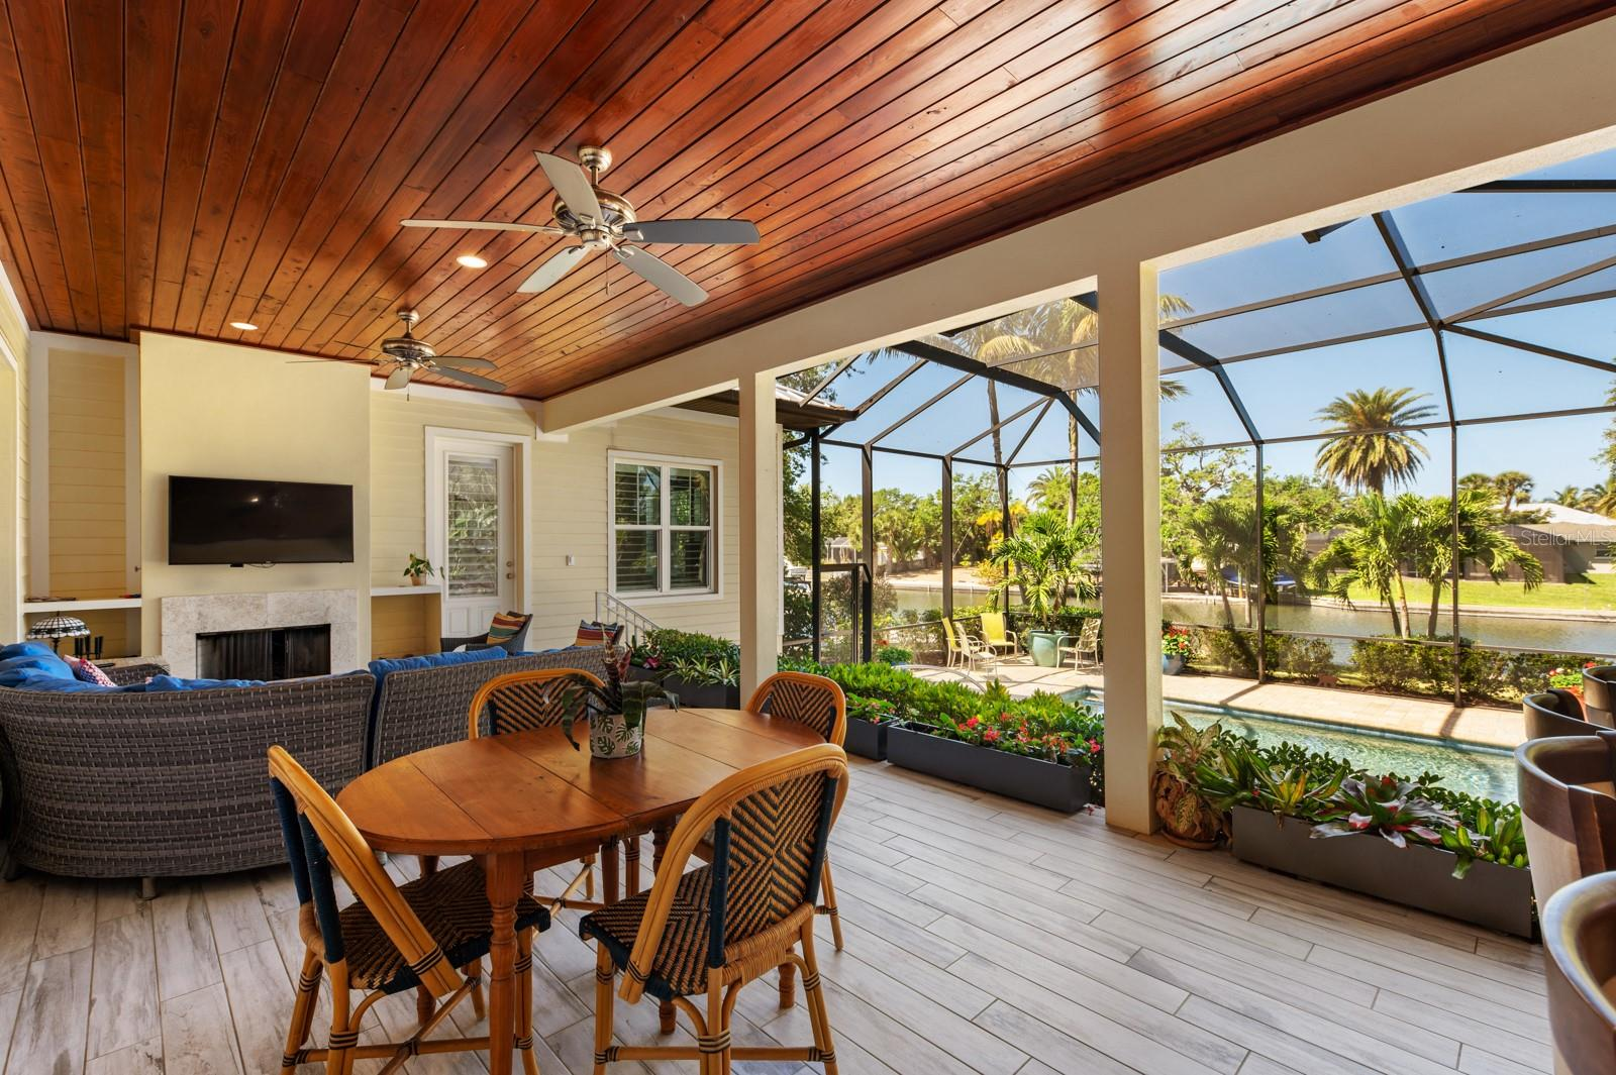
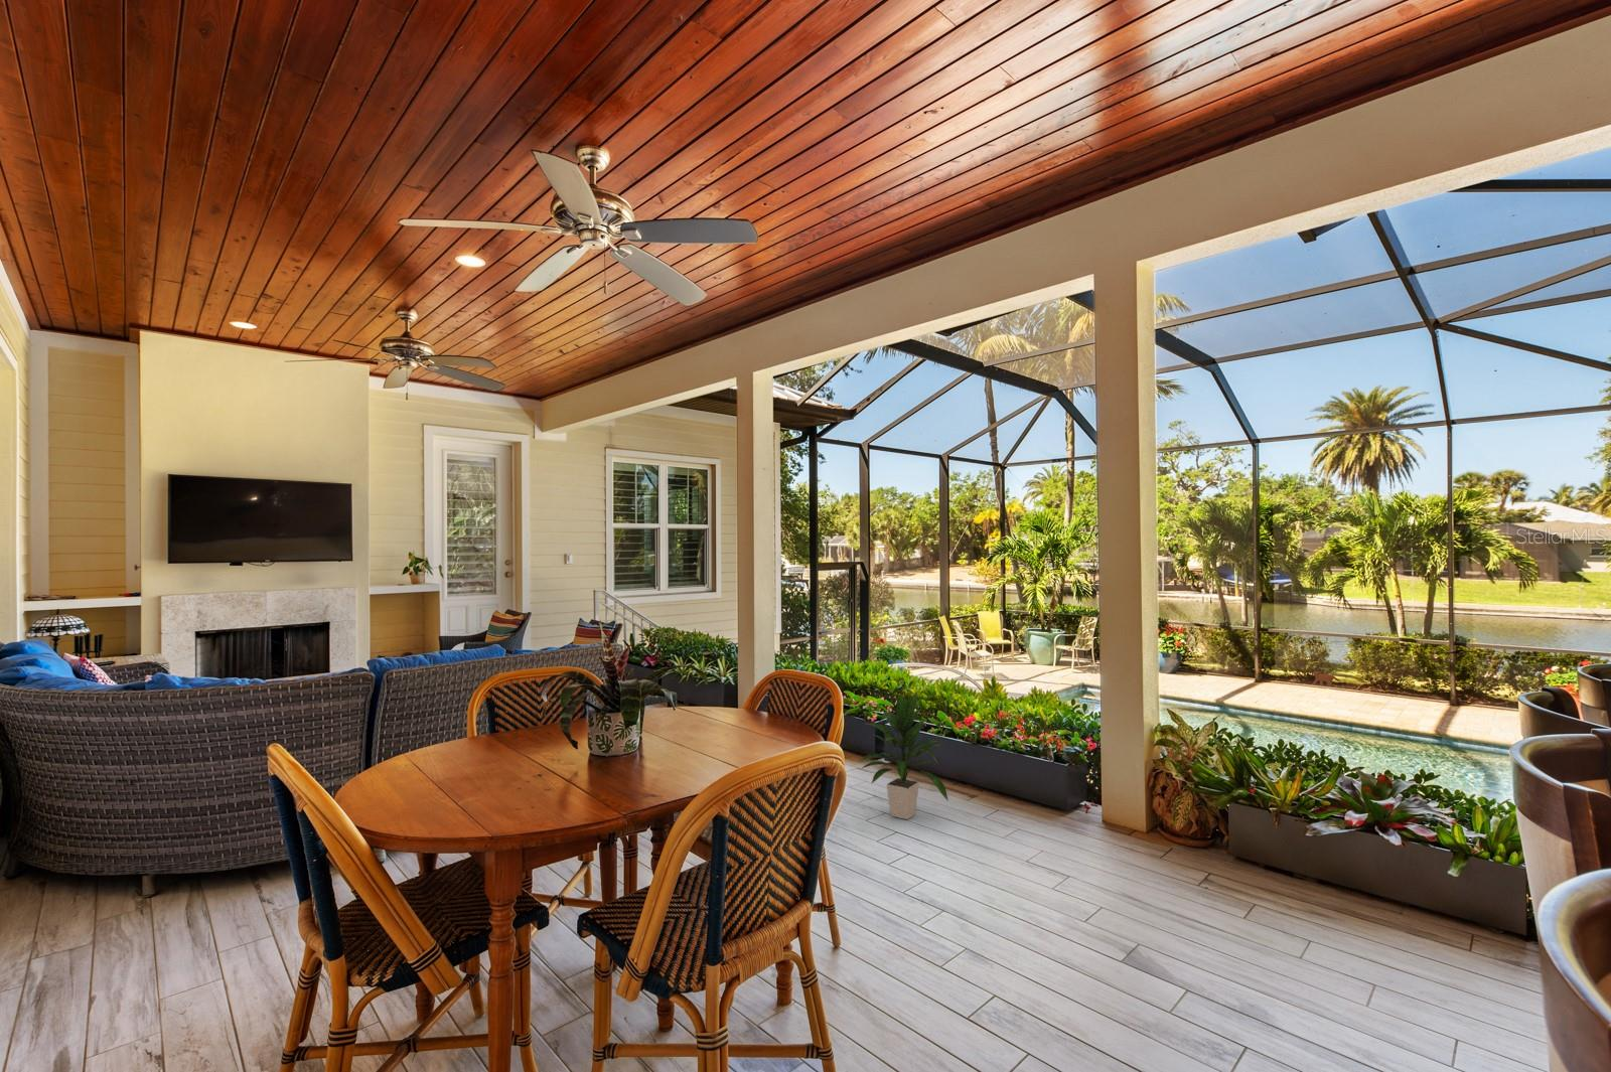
+ indoor plant (904, 756)
